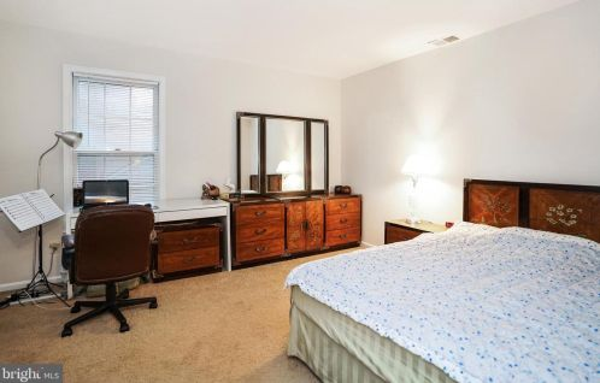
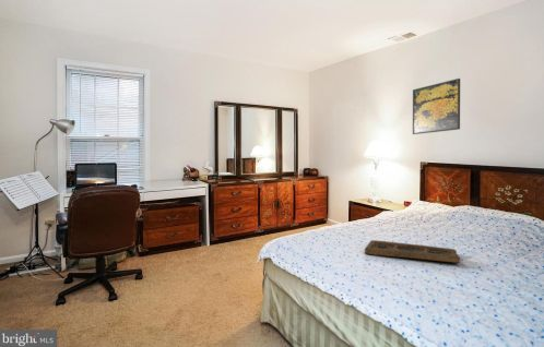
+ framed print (435, 108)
+ decorative tray (410, 250)
